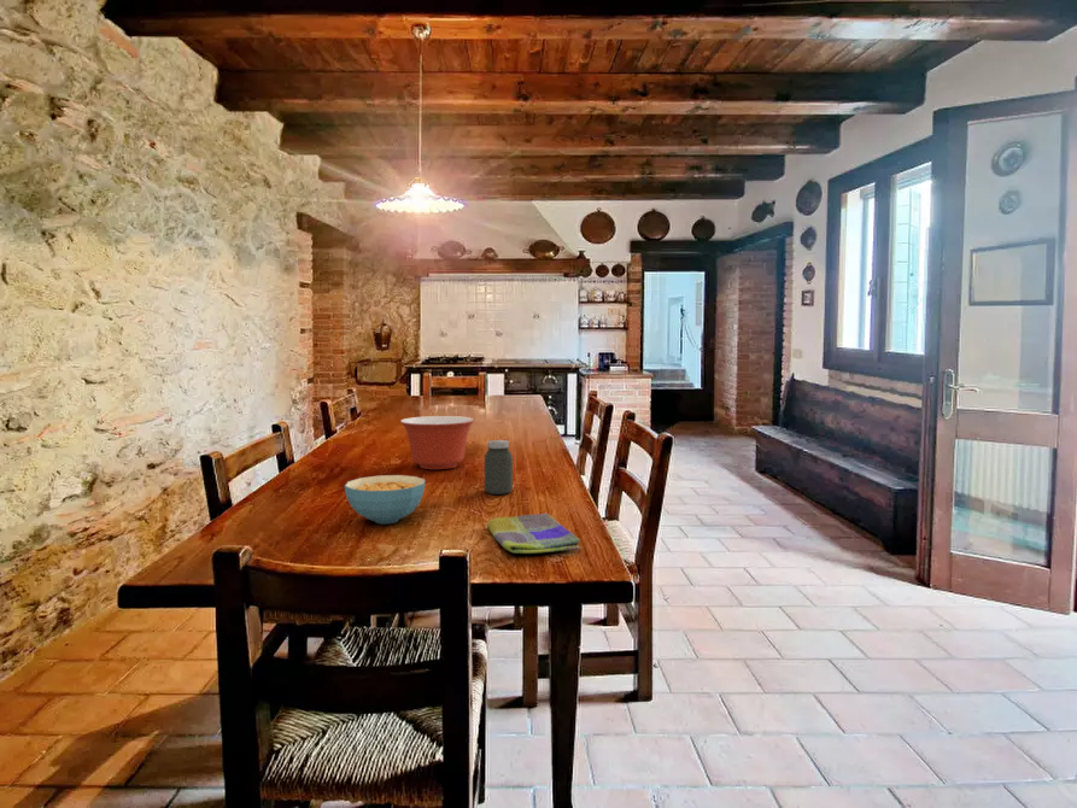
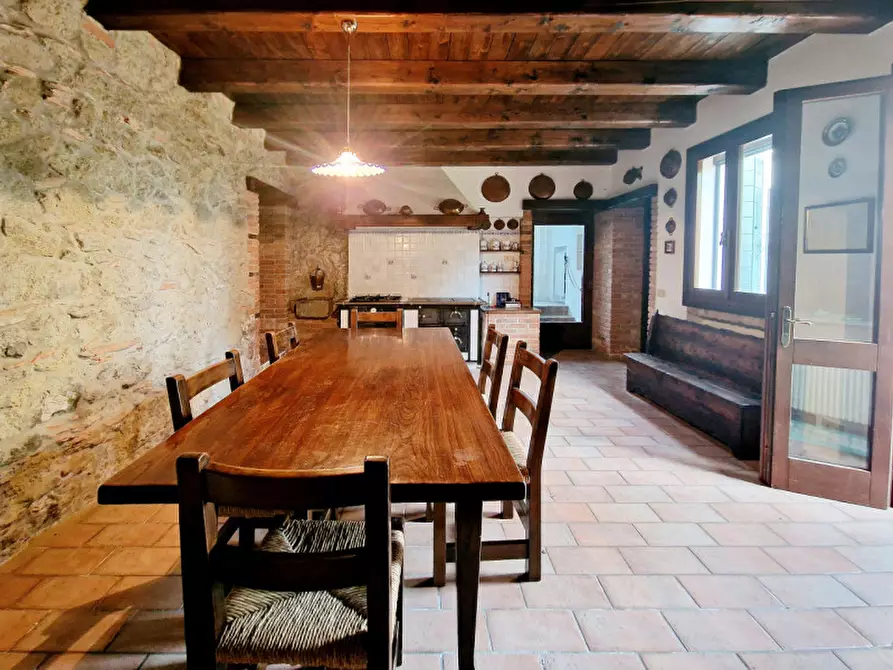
- dish towel (531, 532)
- jar (498, 467)
- cereal bowl (386, 502)
- mixing bowl (438, 443)
